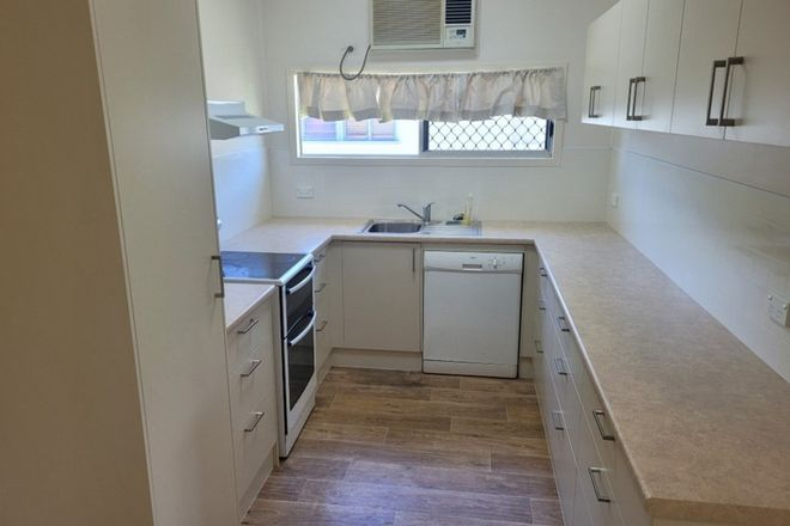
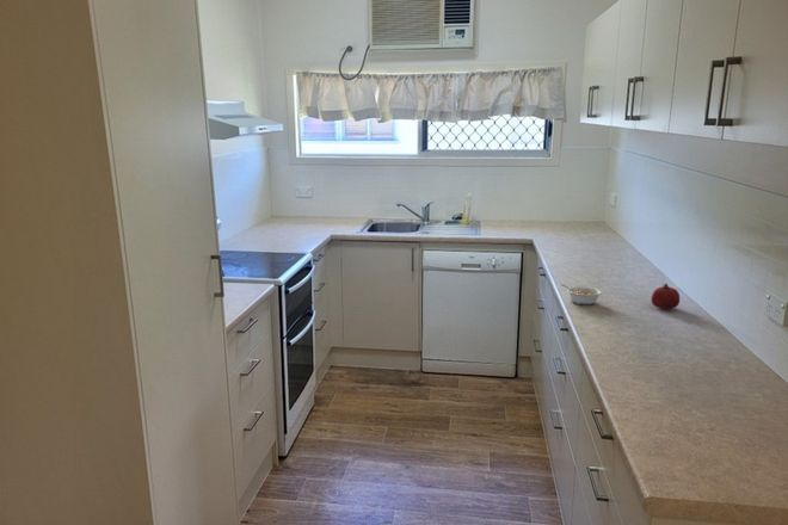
+ fruit (665, 295)
+ legume (583, 295)
